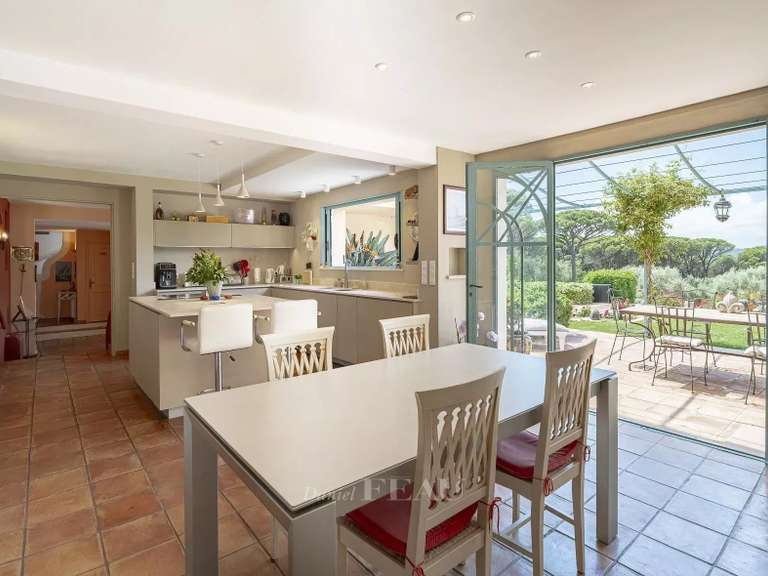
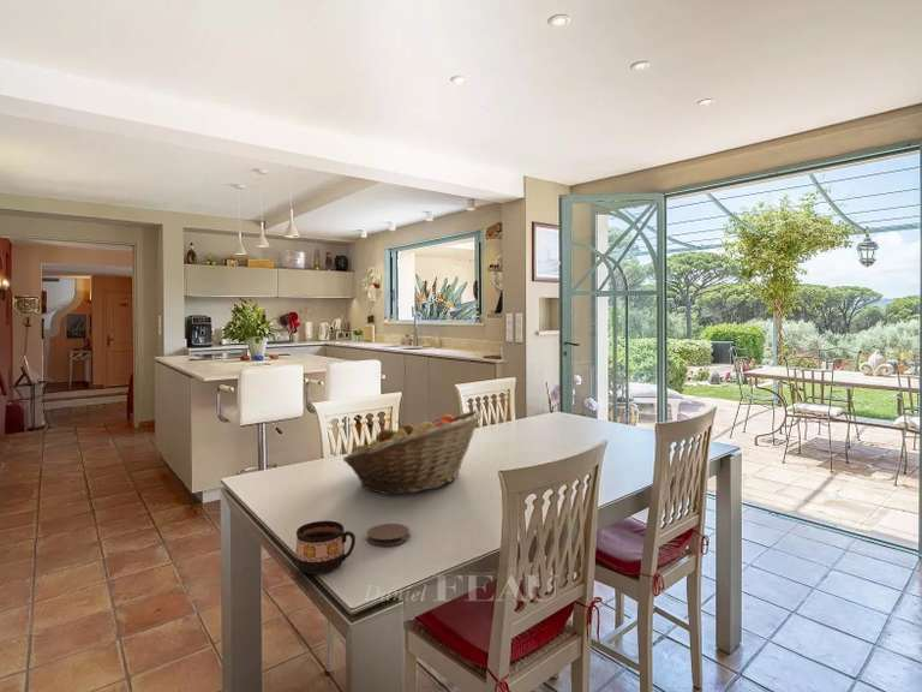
+ cup (322, 548)
+ coaster (388, 533)
+ fruit basket (417, 446)
